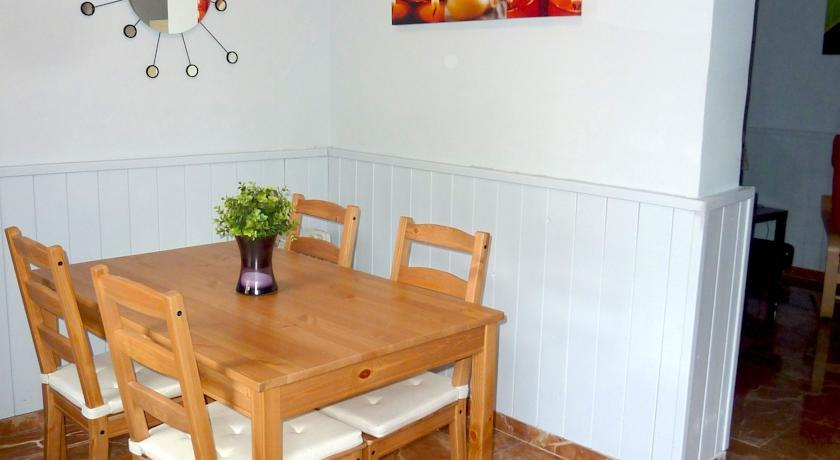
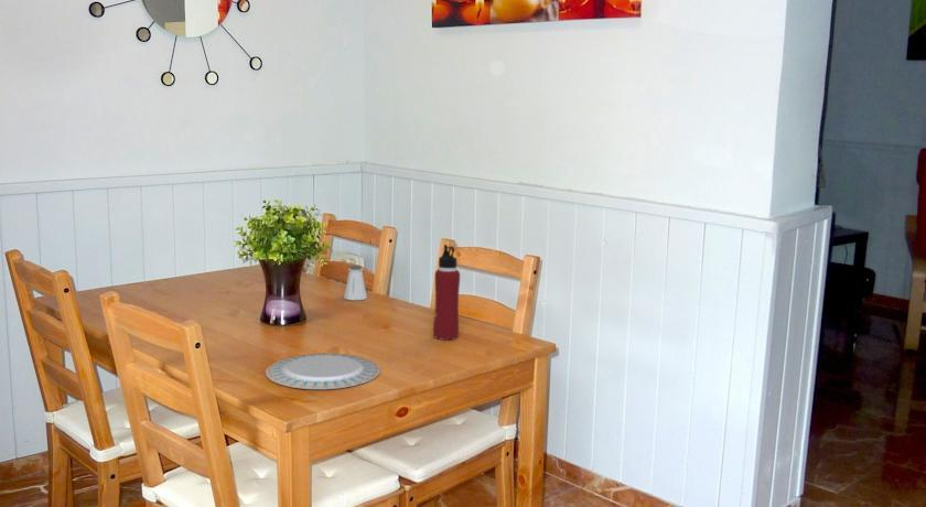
+ water bottle (446, 291)
+ saltshaker (355, 281)
+ chinaware (323, 367)
